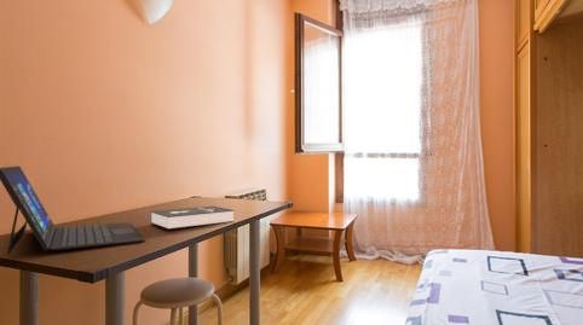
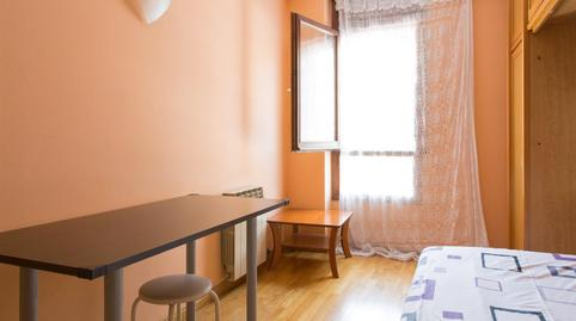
- booklet (192, 216)
- laptop (76, 226)
